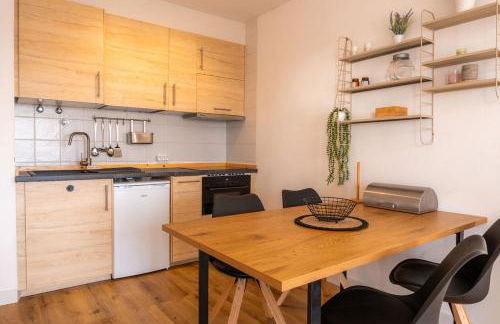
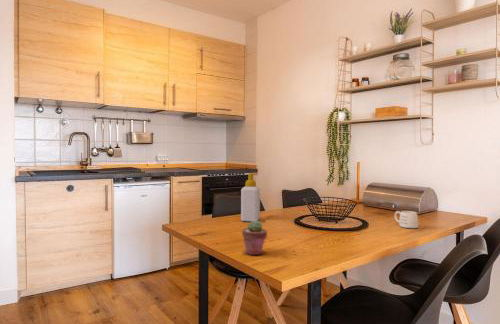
+ potted succulent (254, 236)
+ soap bottle (250, 196)
+ mug (405, 218)
